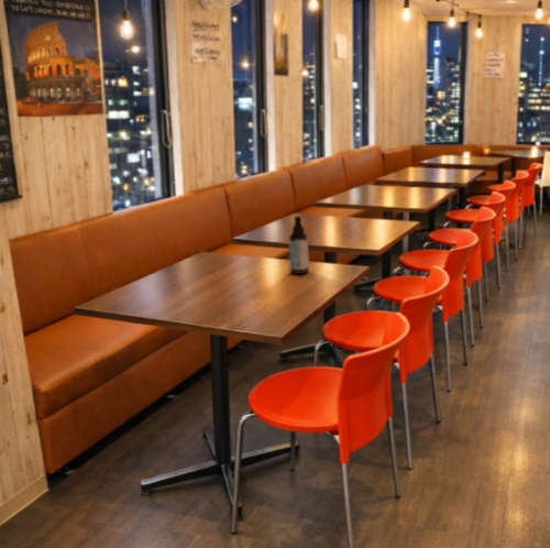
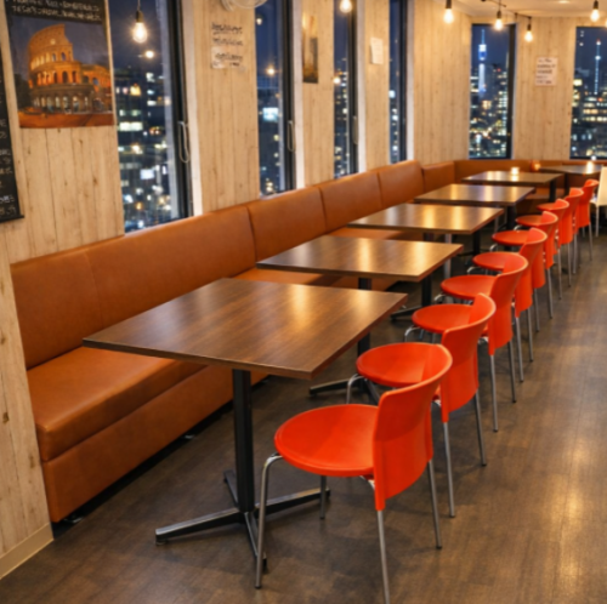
- water bottle (298, 244)
